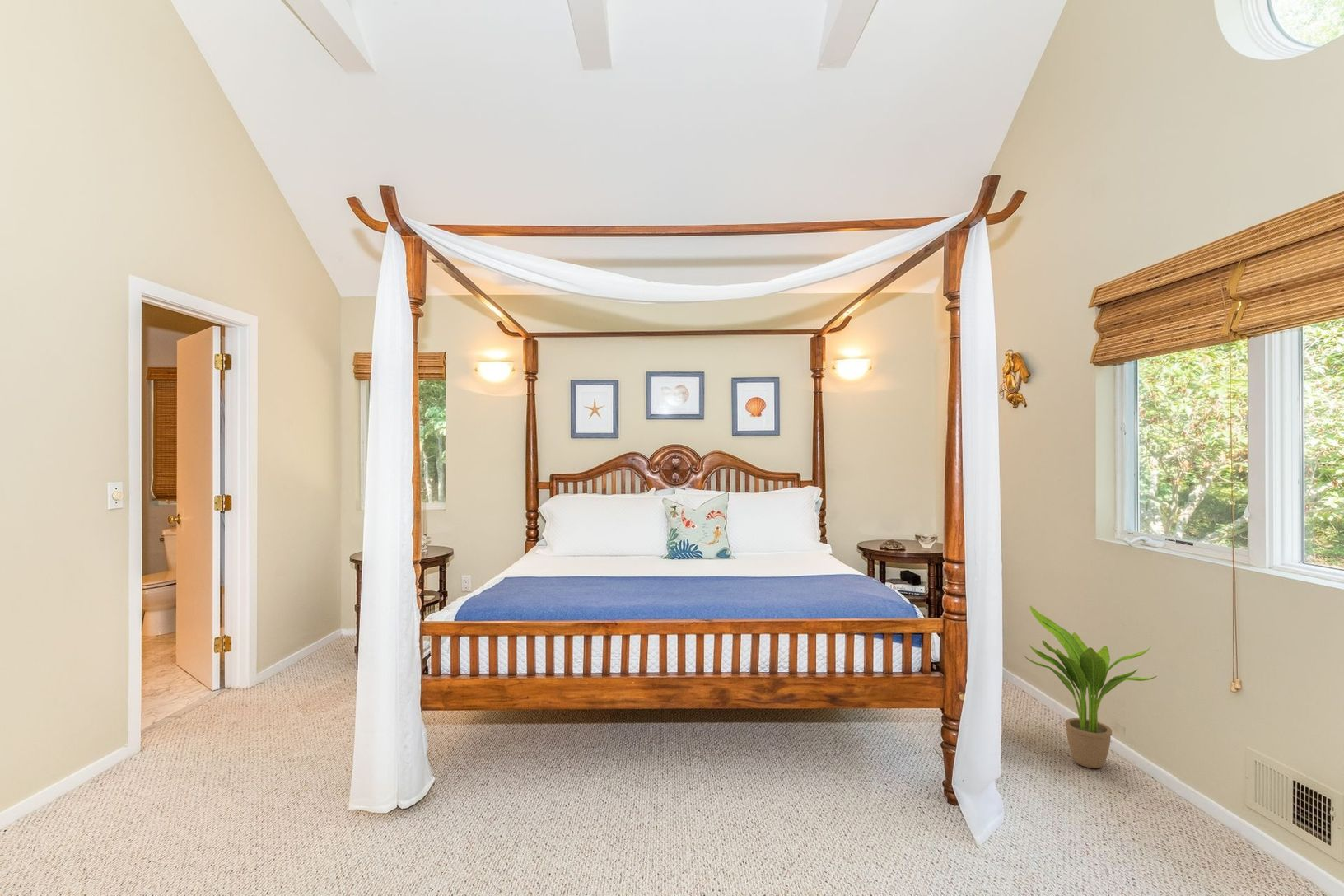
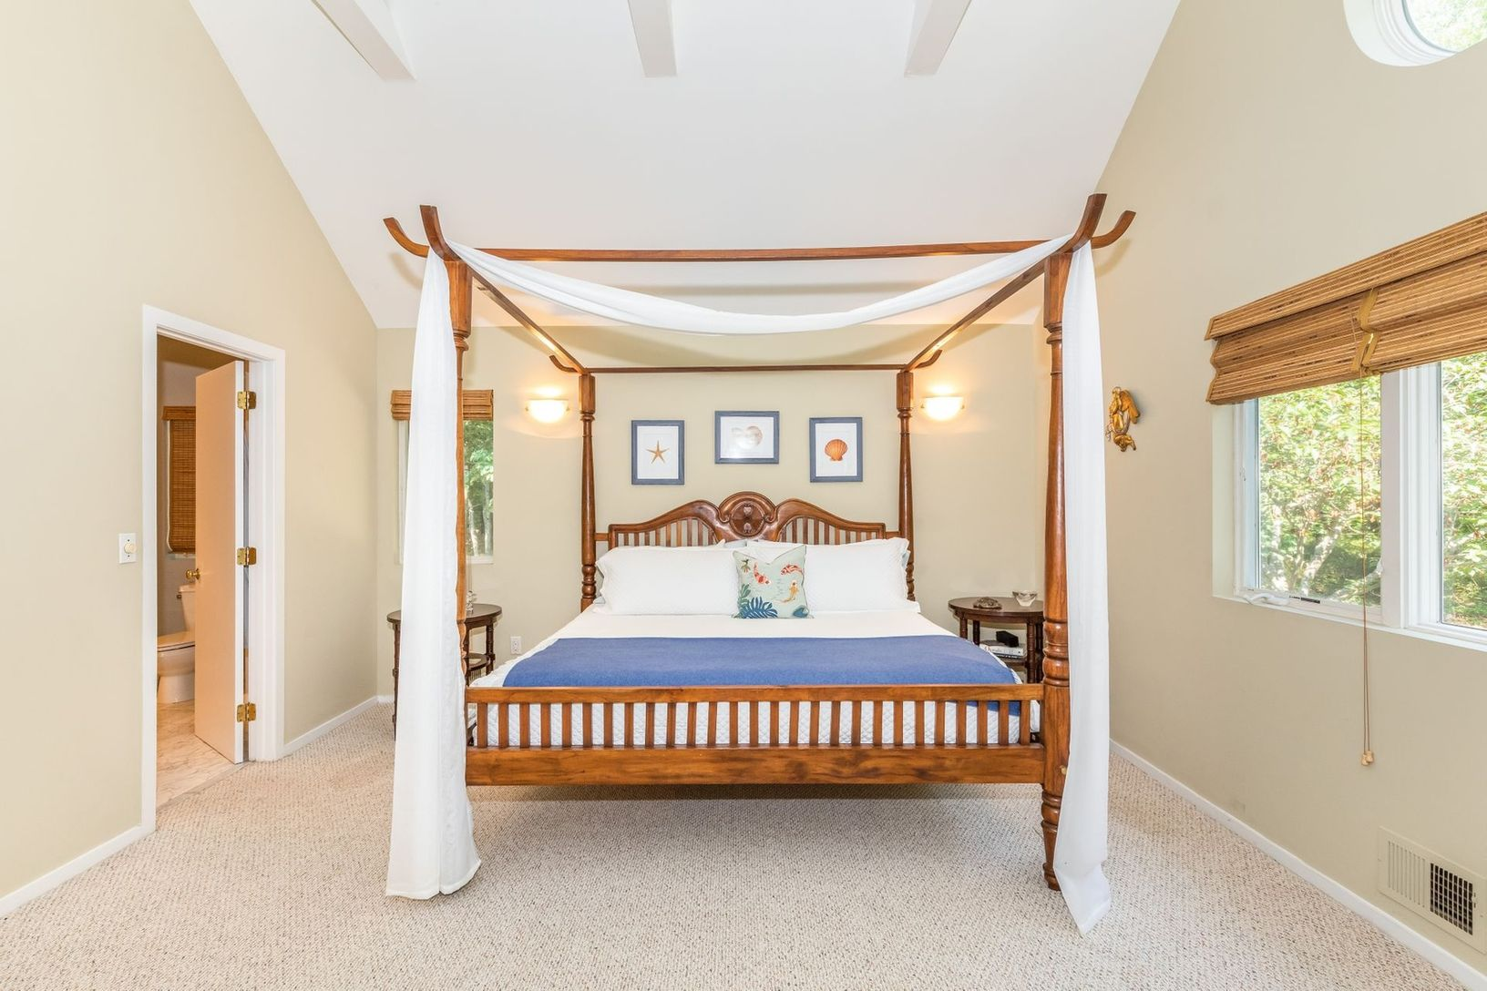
- potted plant (1080, 691)
